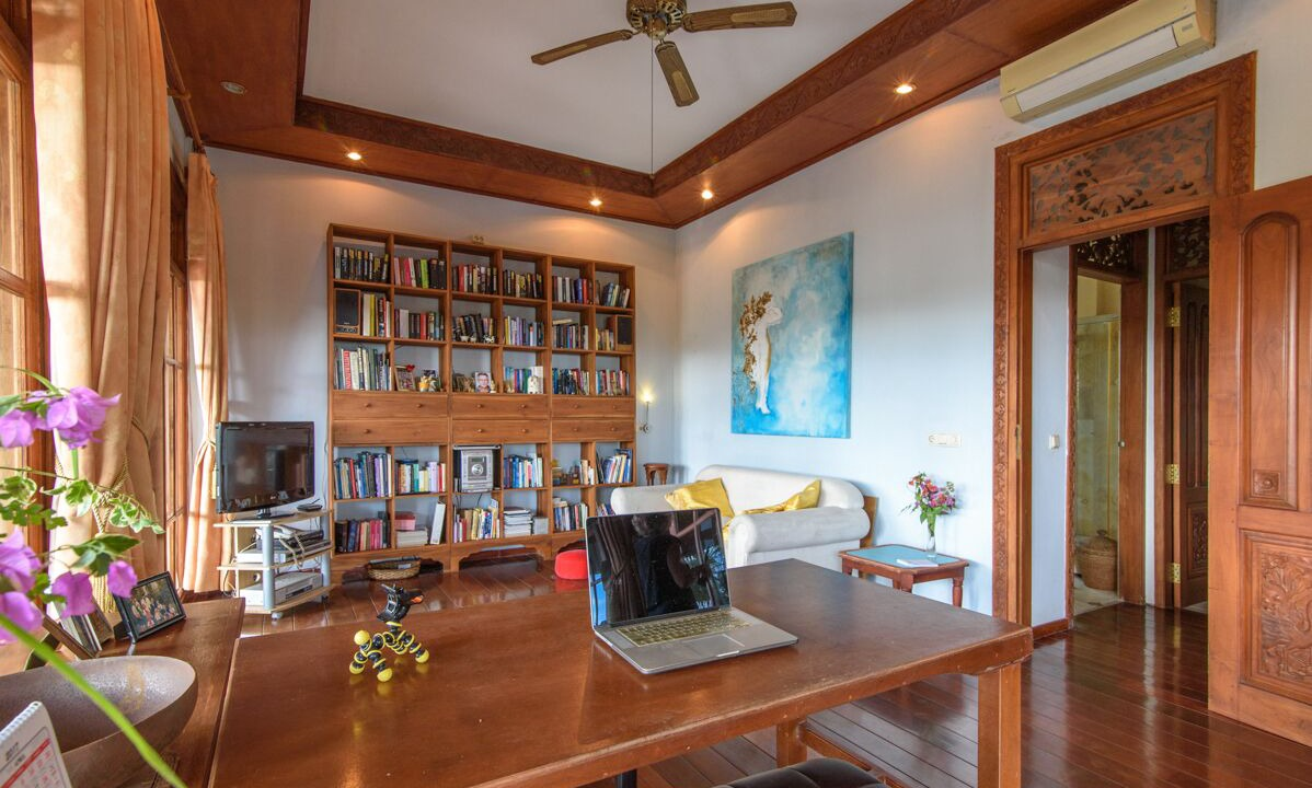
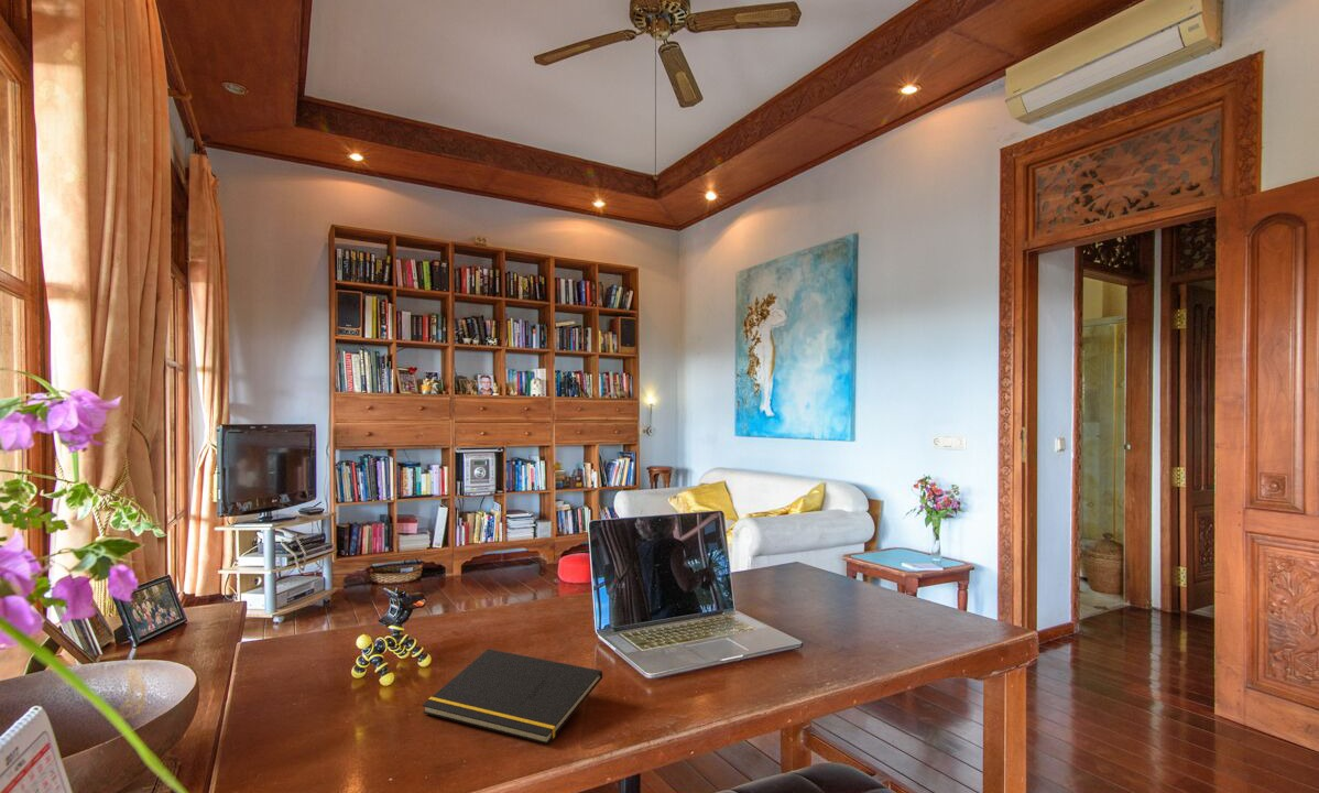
+ notepad (514, 691)
